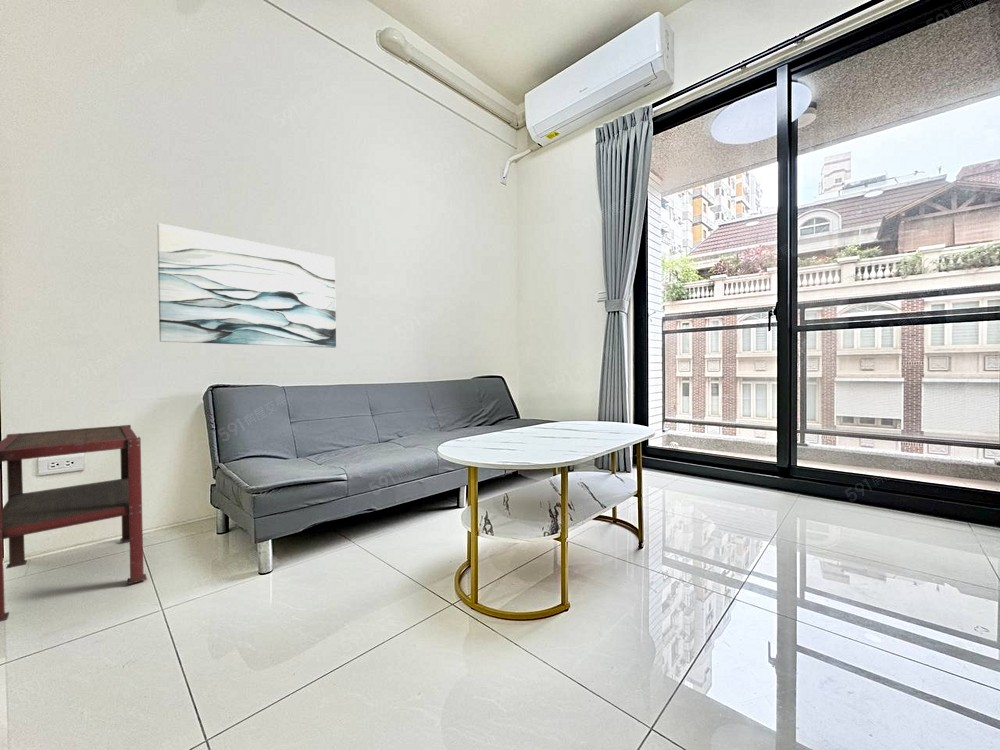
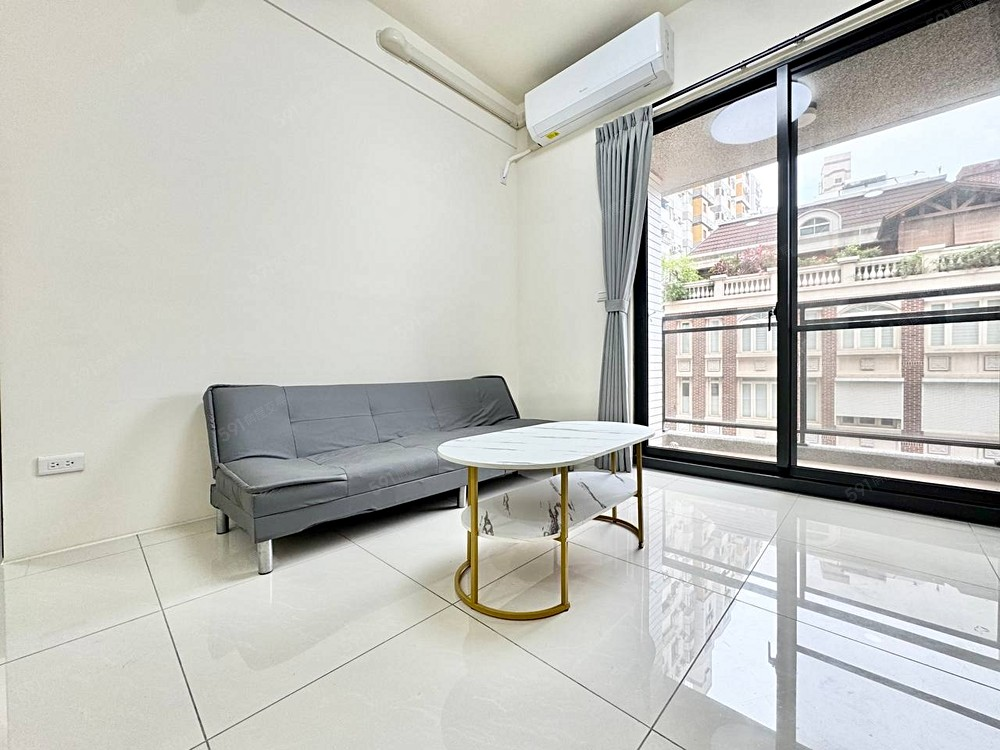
- side table (73, 504)
- wall art (258, 294)
